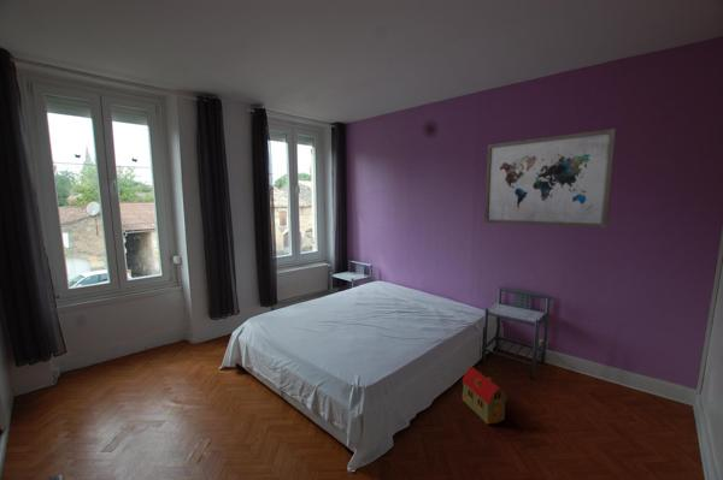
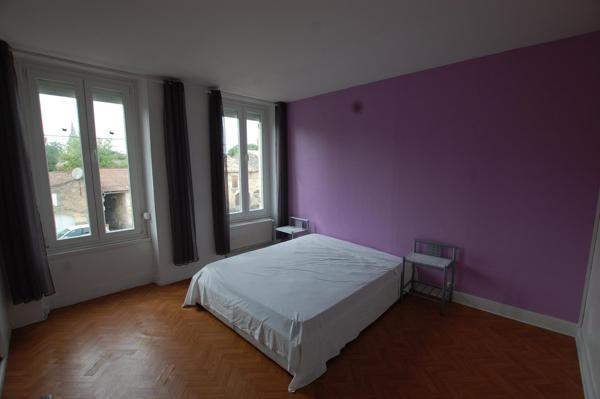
- toy house (483, 393)
- wall art (541, 182)
